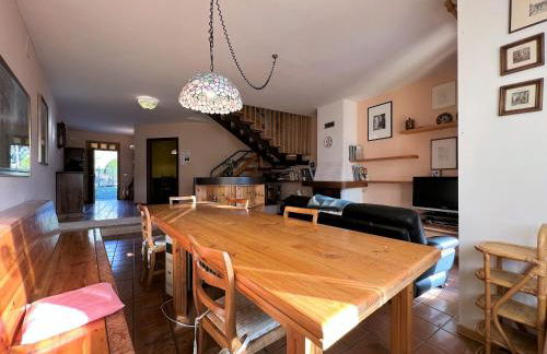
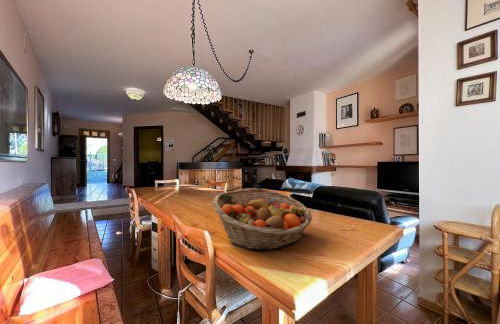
+ fruit basket (263, 214)
